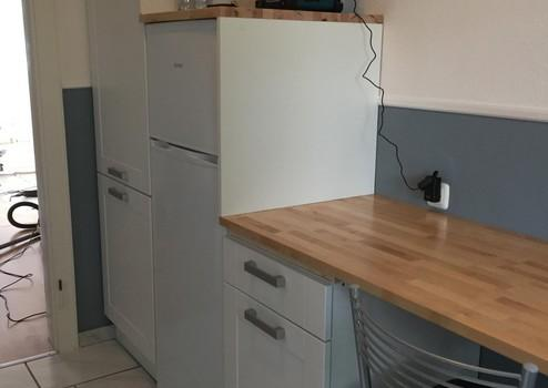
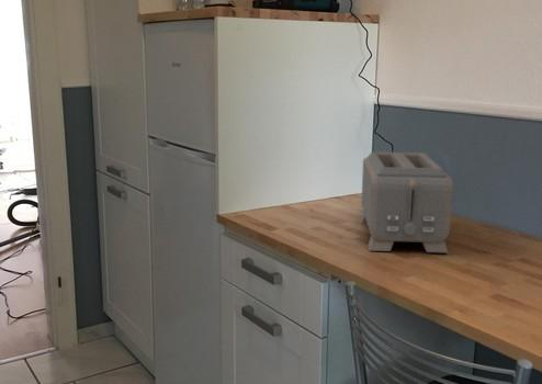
+ toaster (403, 199)
